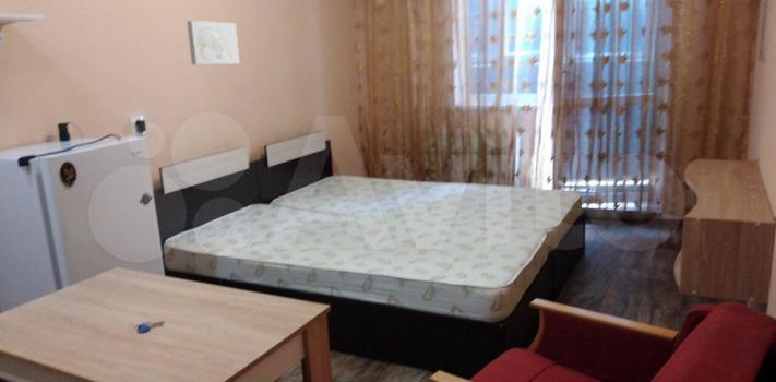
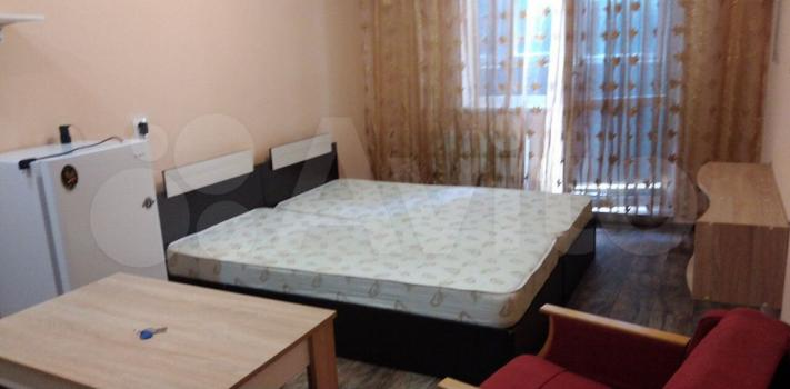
- wall art (214, 43)
